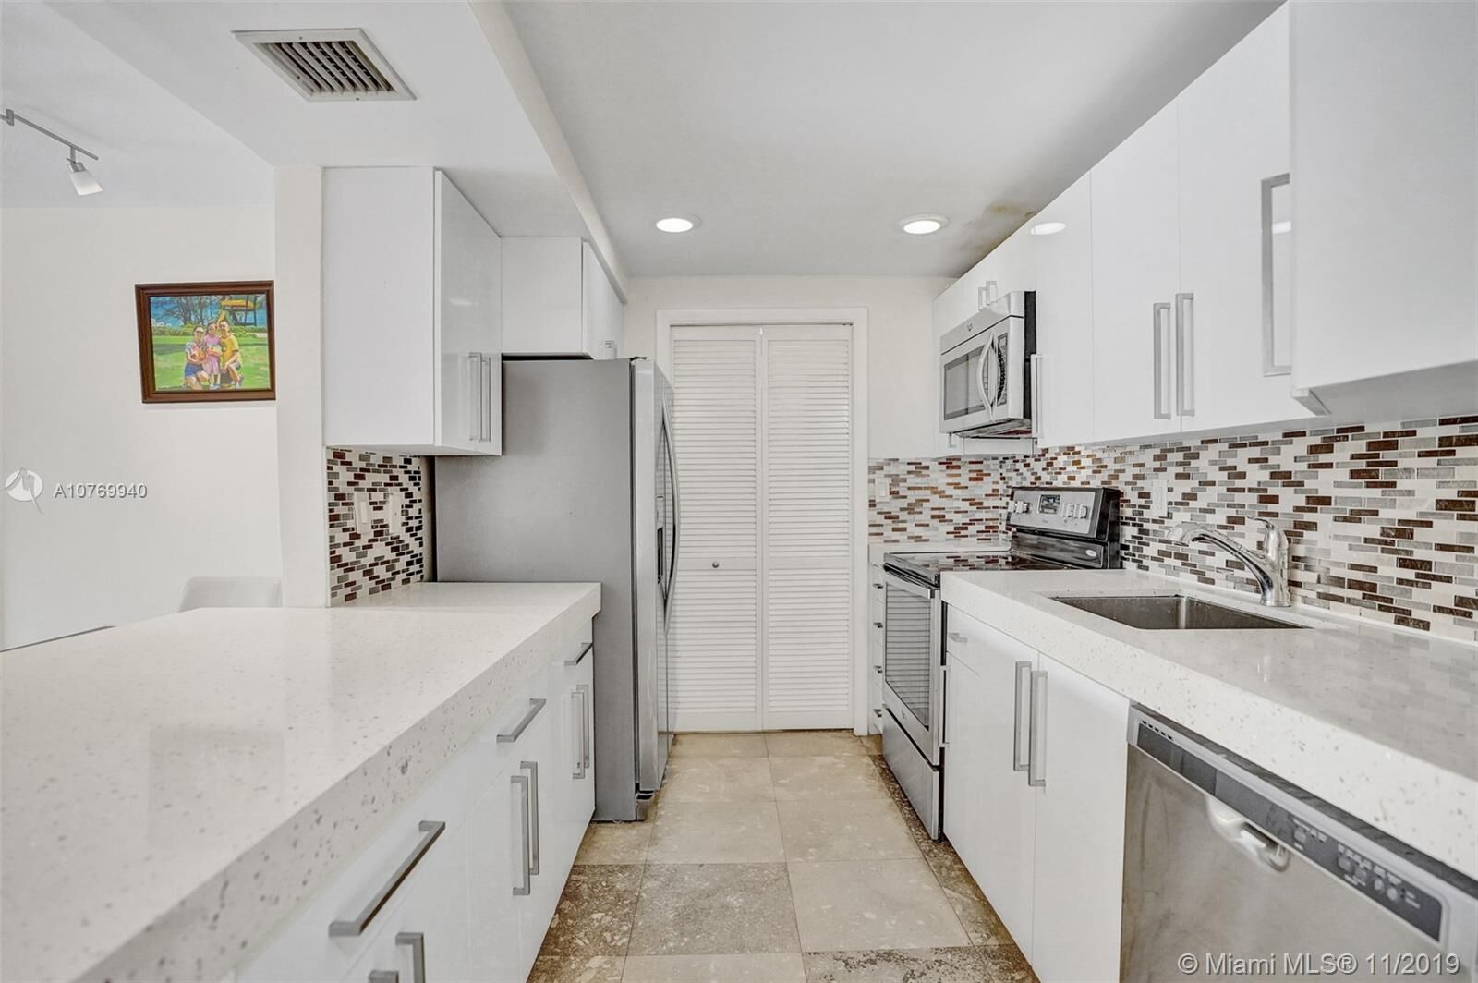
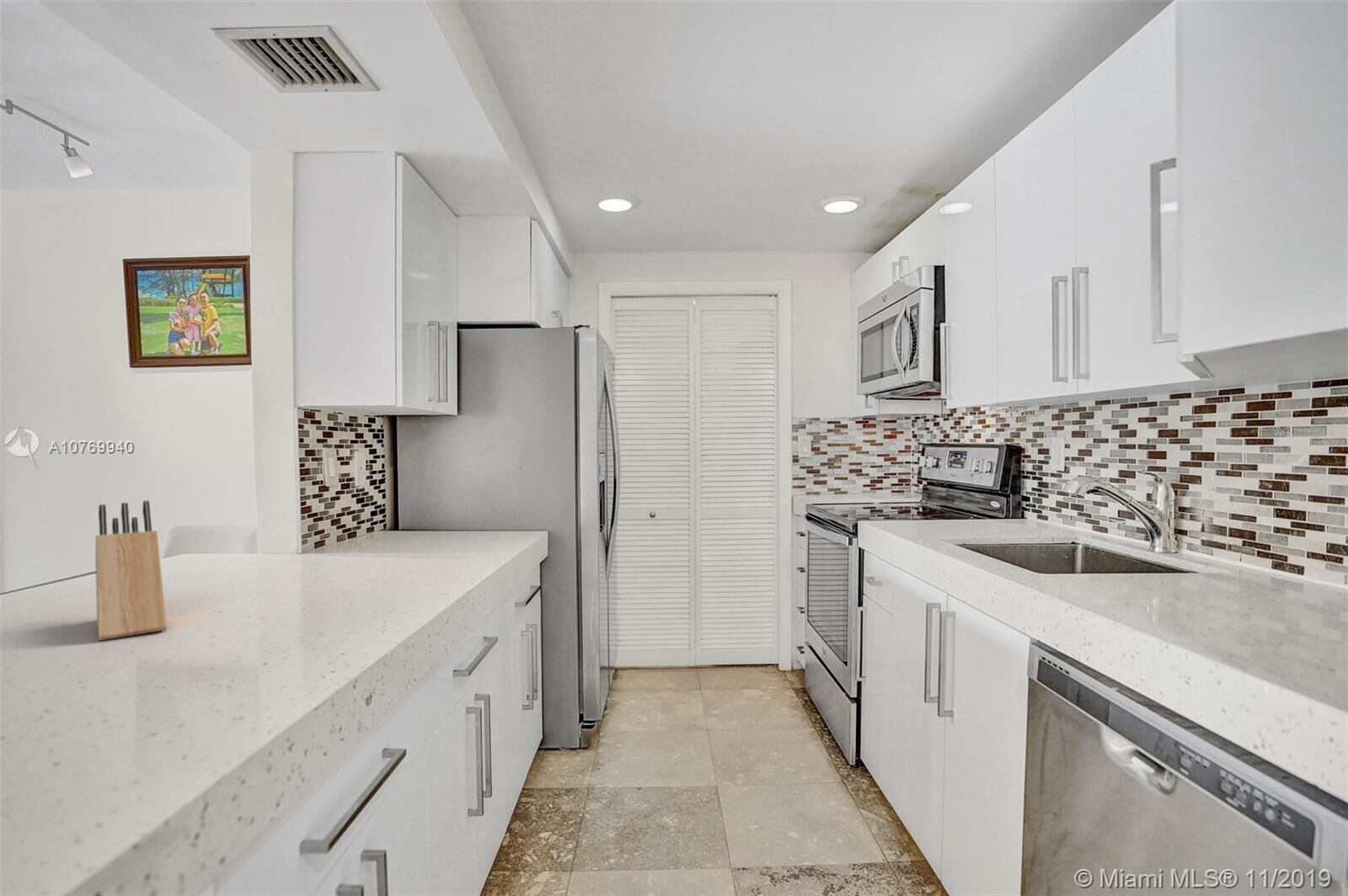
+ knife block (128, 563)
